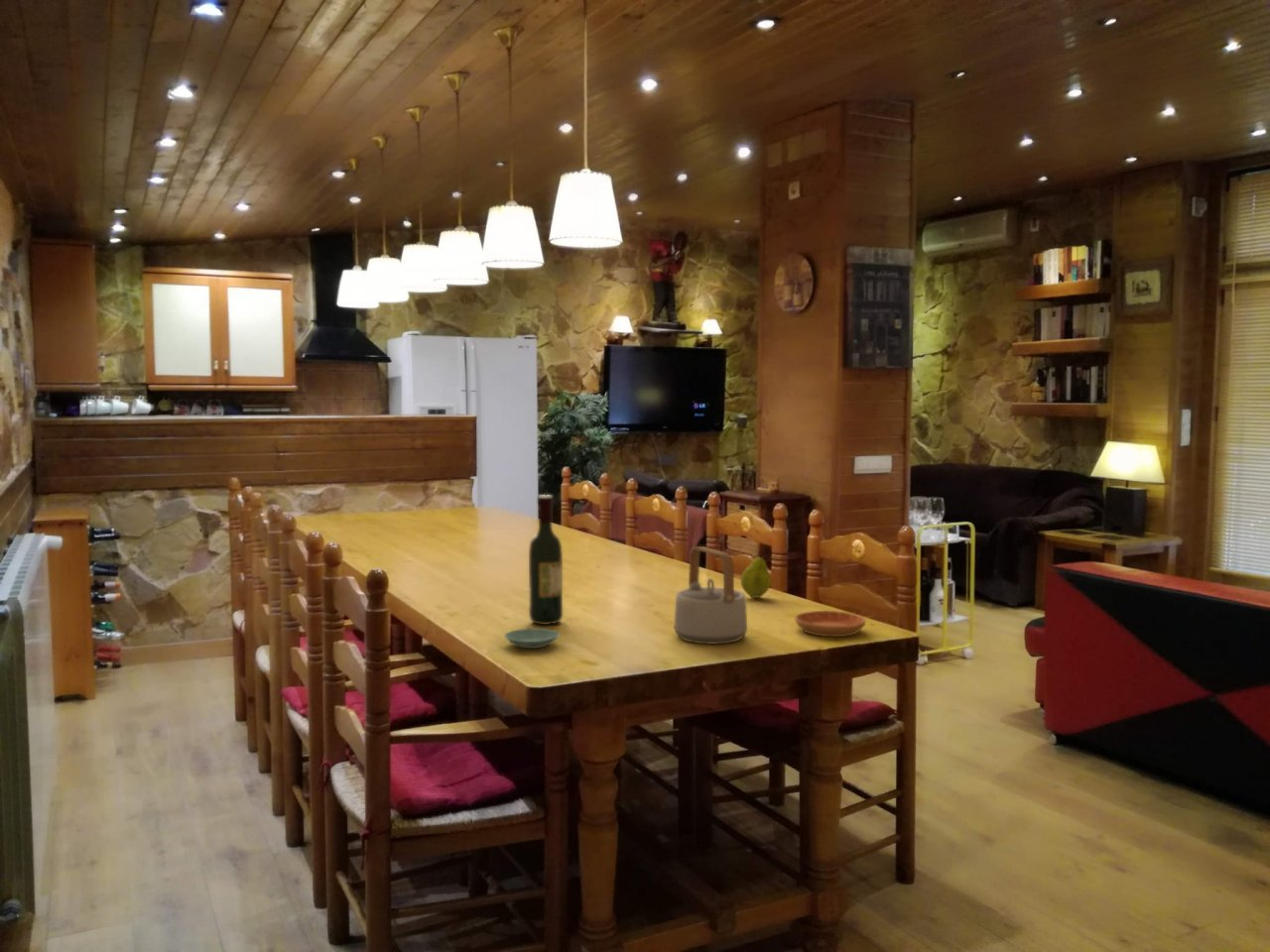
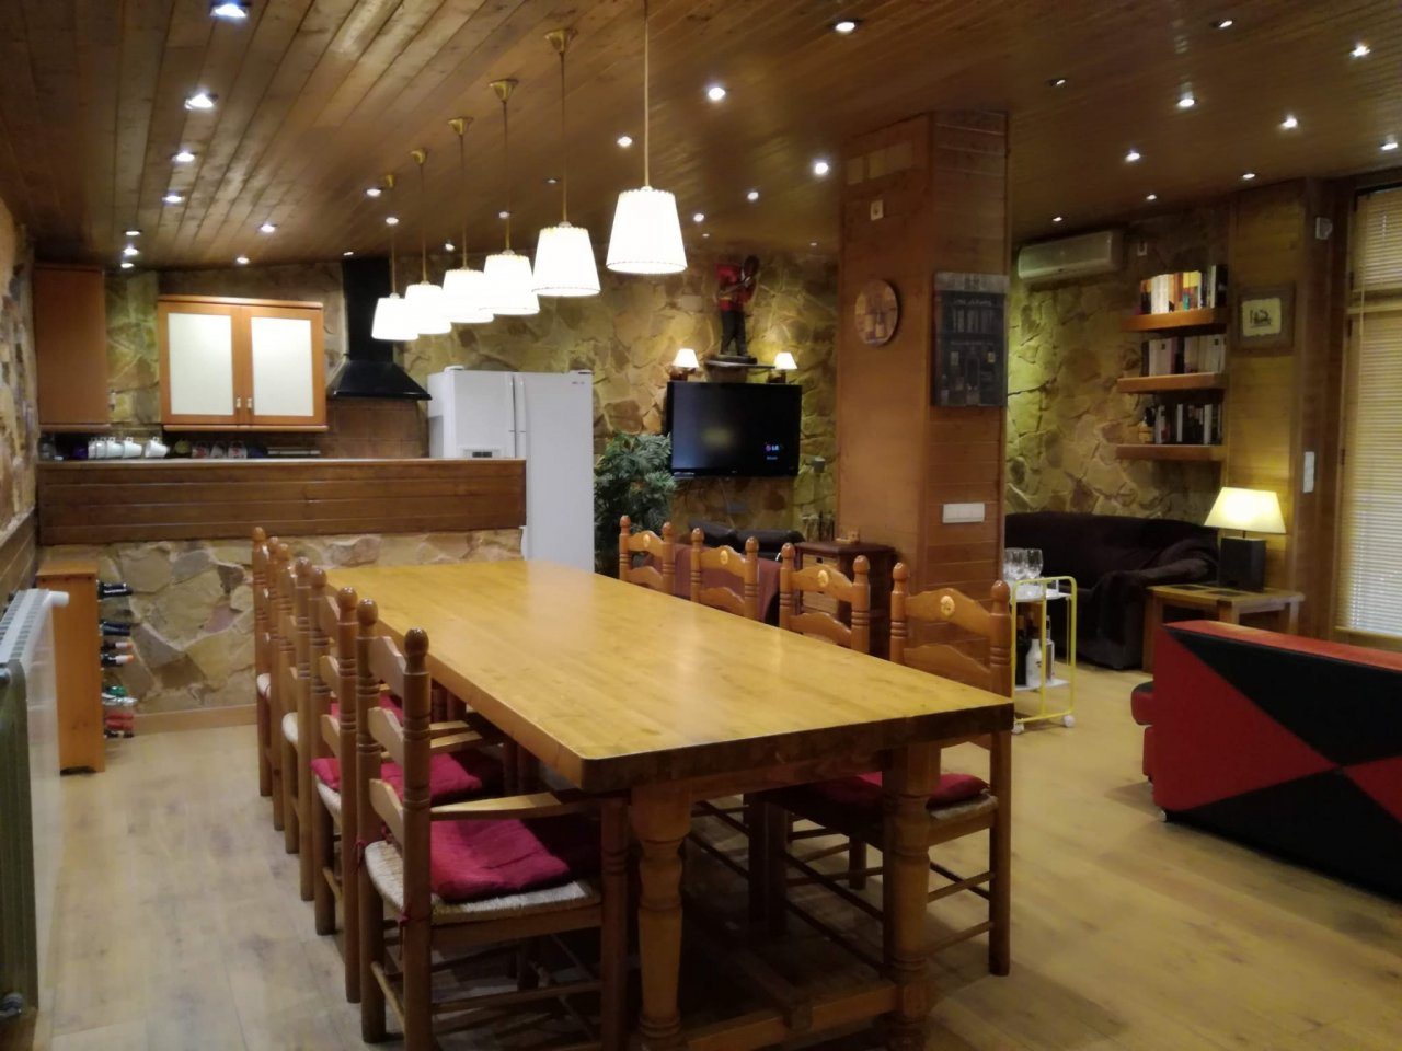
- saucer (532, 640)
- fruit (758, 575)
- wine bottle (545, 558)
- saucer (829, 624)
- teapot (706, 591)
